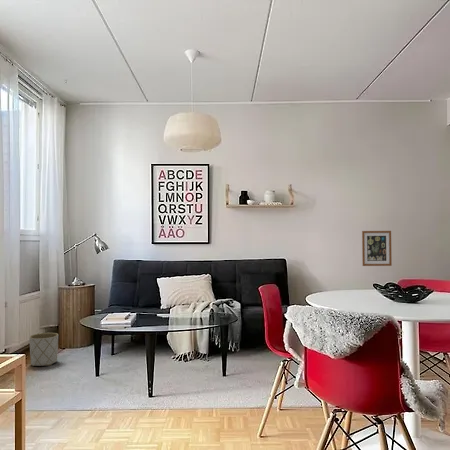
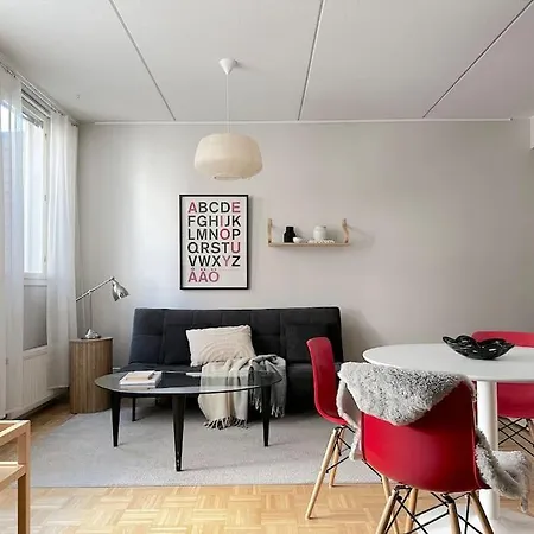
- planter (44, 349)
- wall art (376, 248)
